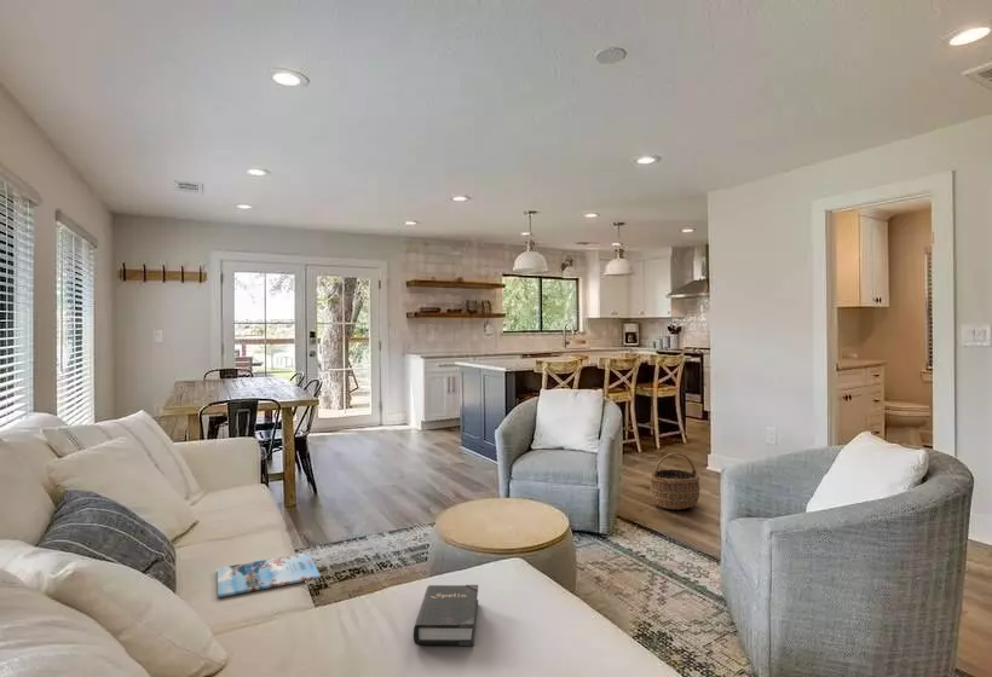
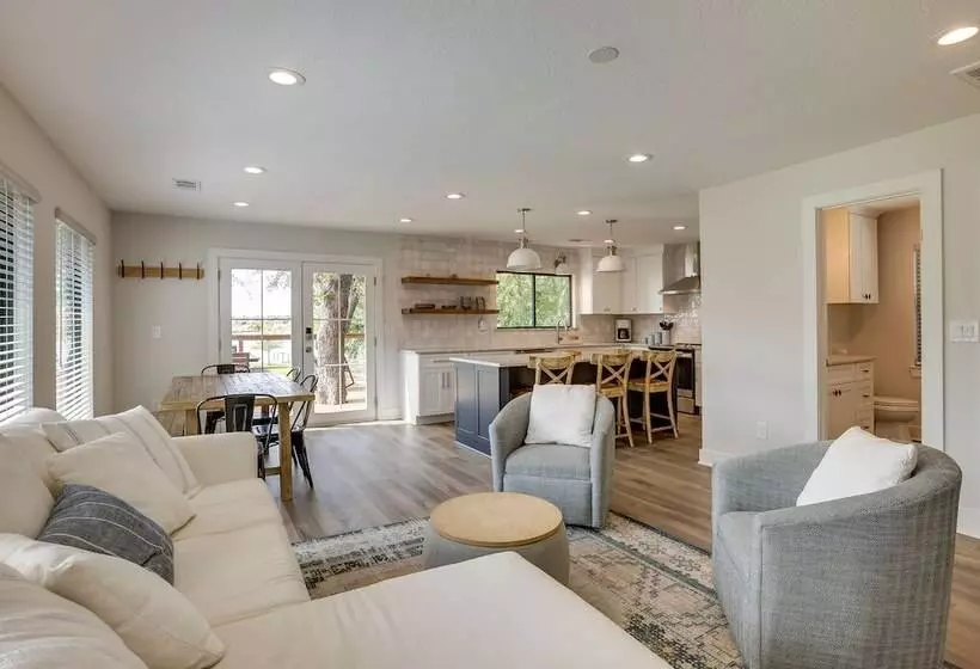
- magazine (267, 572)
- hardback book (448, 613)
- wicker basket (674, 479)
